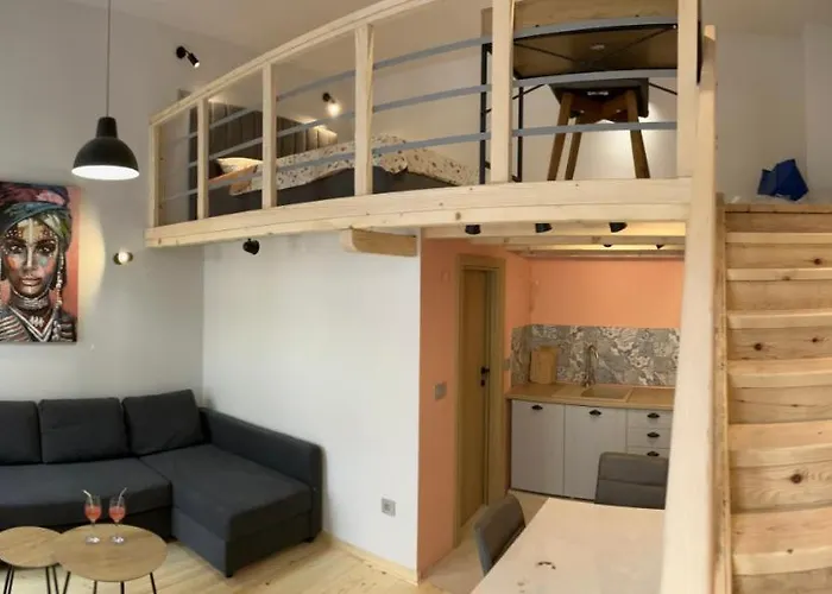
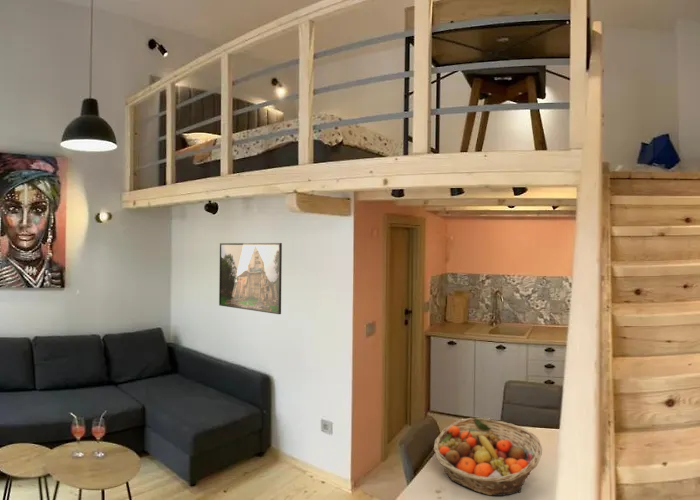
+ fruit basket (485, 454)
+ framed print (248, 276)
